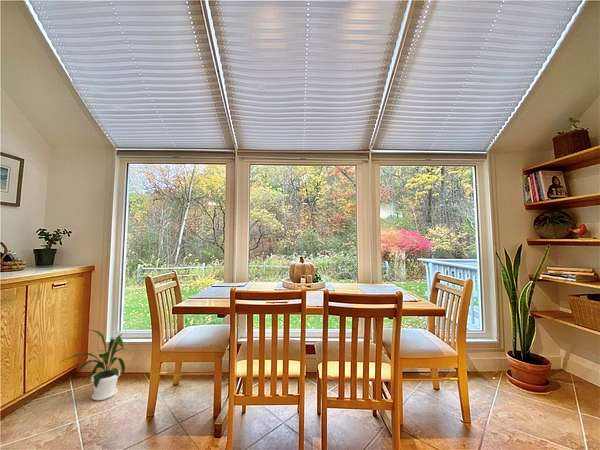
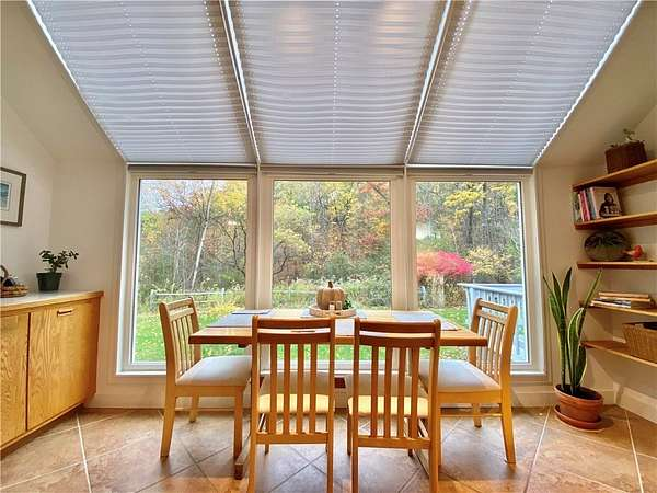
- house plant (103, 363)
